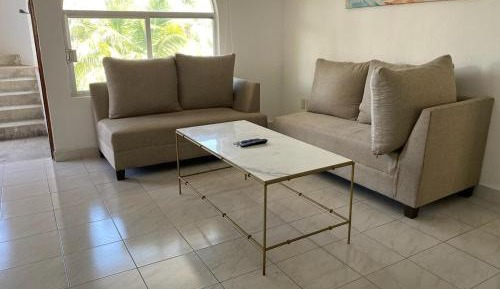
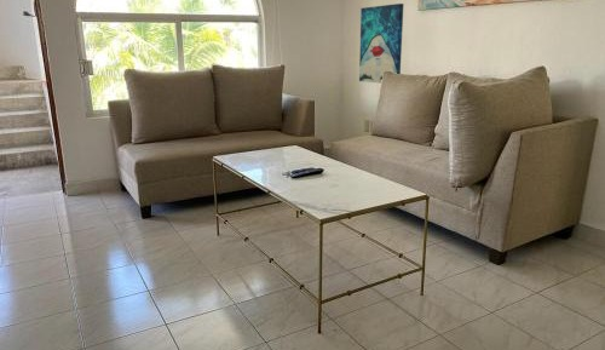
+ wall art (379, 45)
